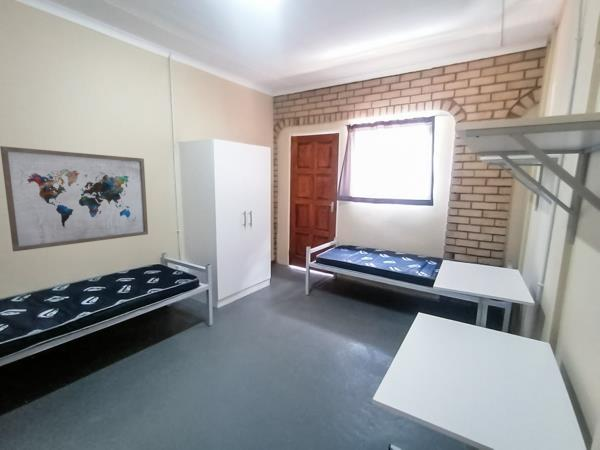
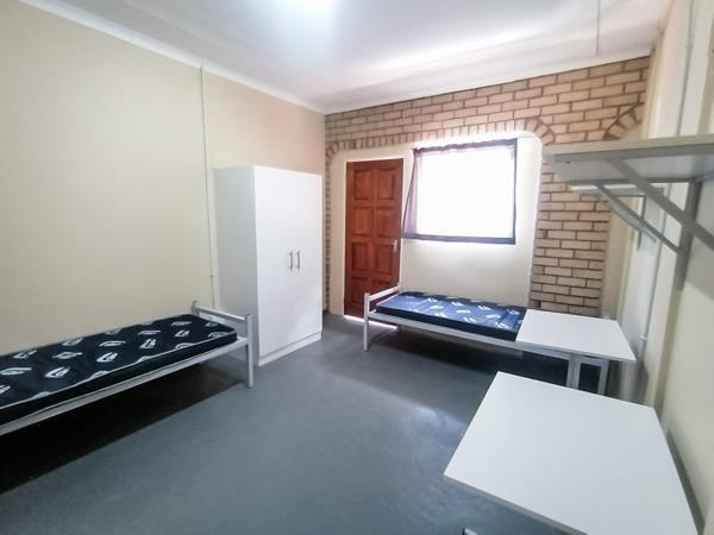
- wall art (87, 198)
